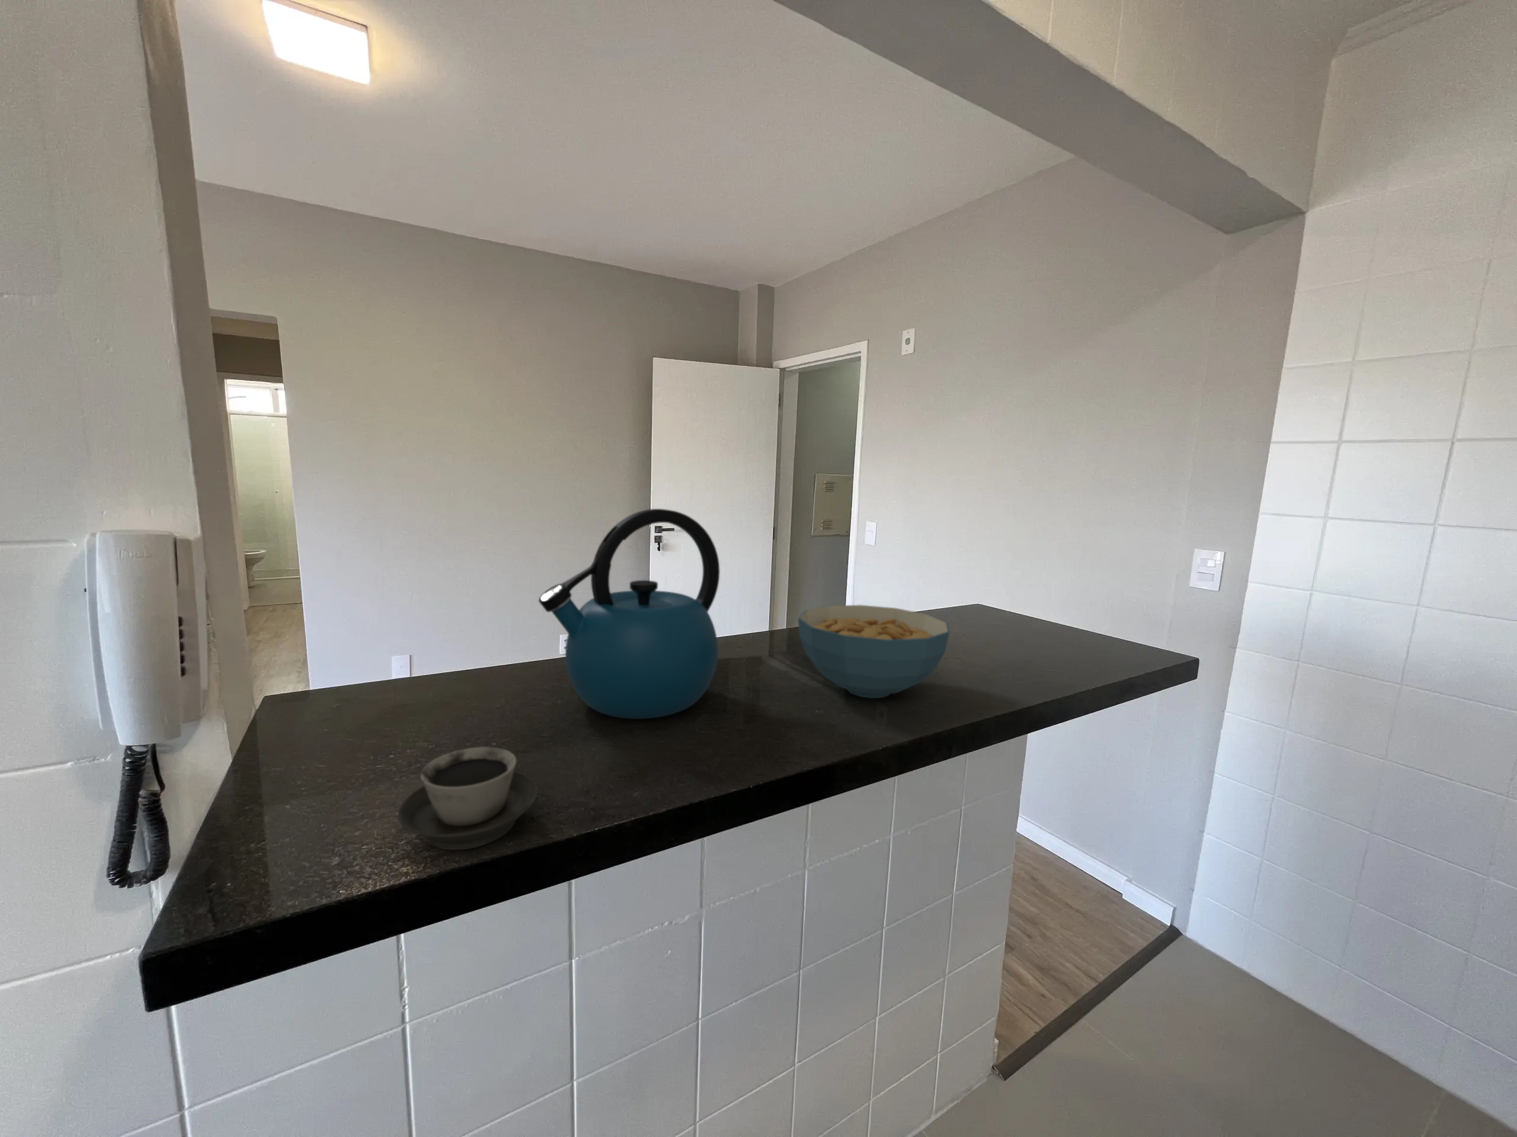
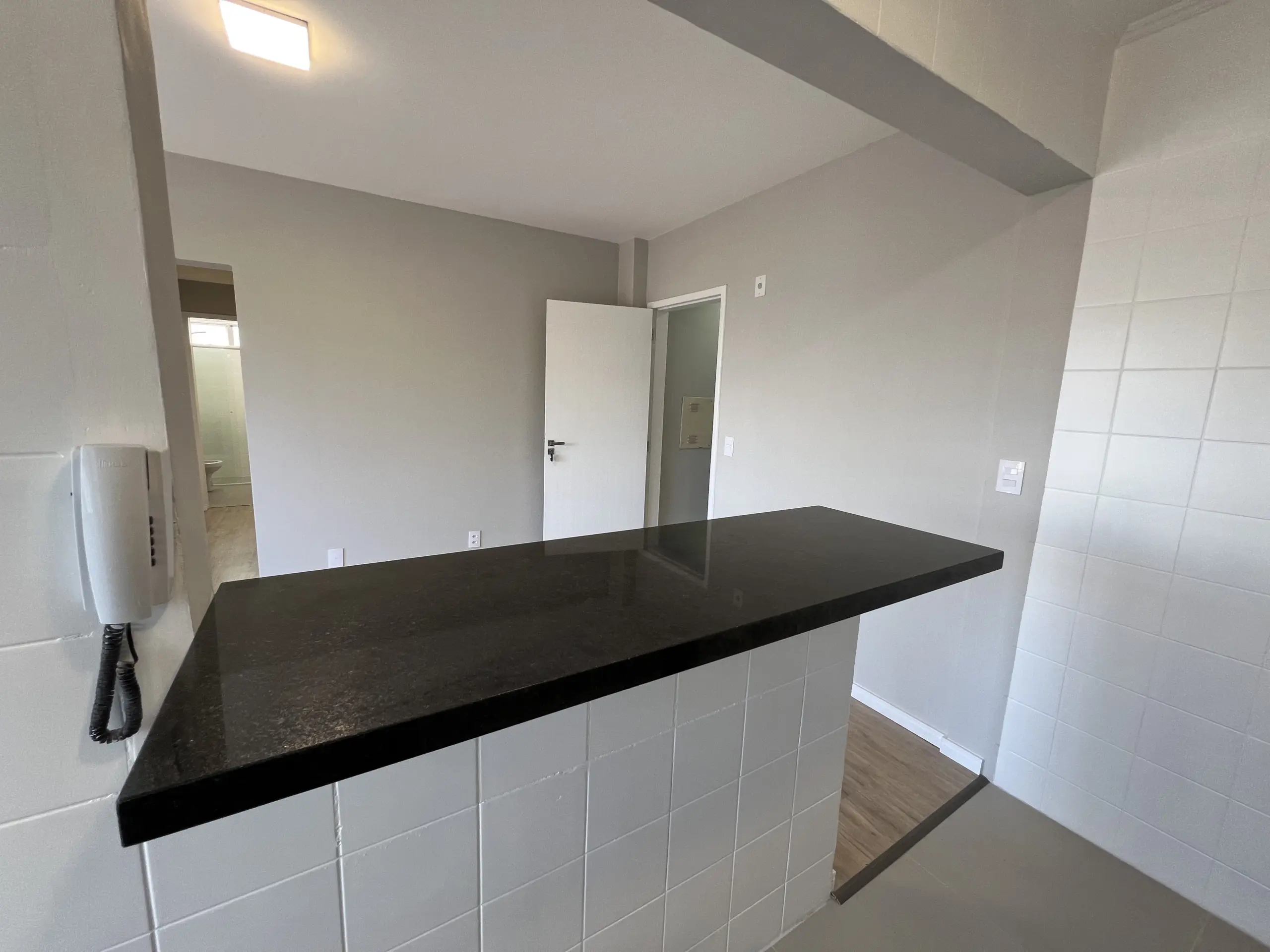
- cereal bowl (871, 656)
- kettle (635, 608)
- cup (471, 795)
